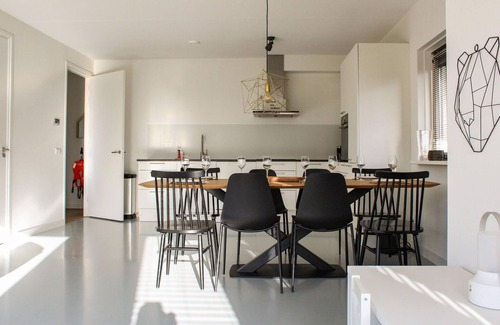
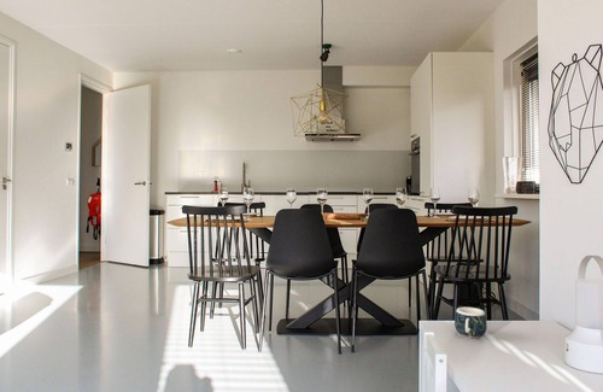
+ mug (469, 323)
